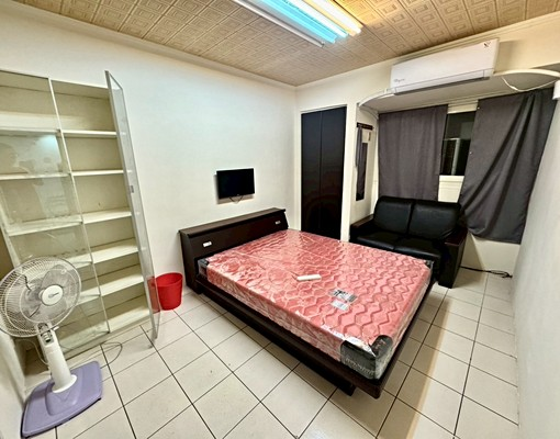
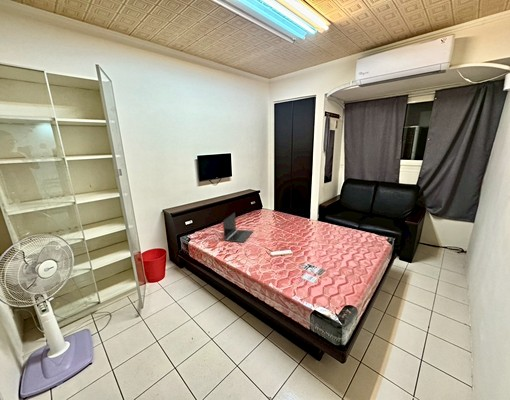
+ laptop (235, 226)
